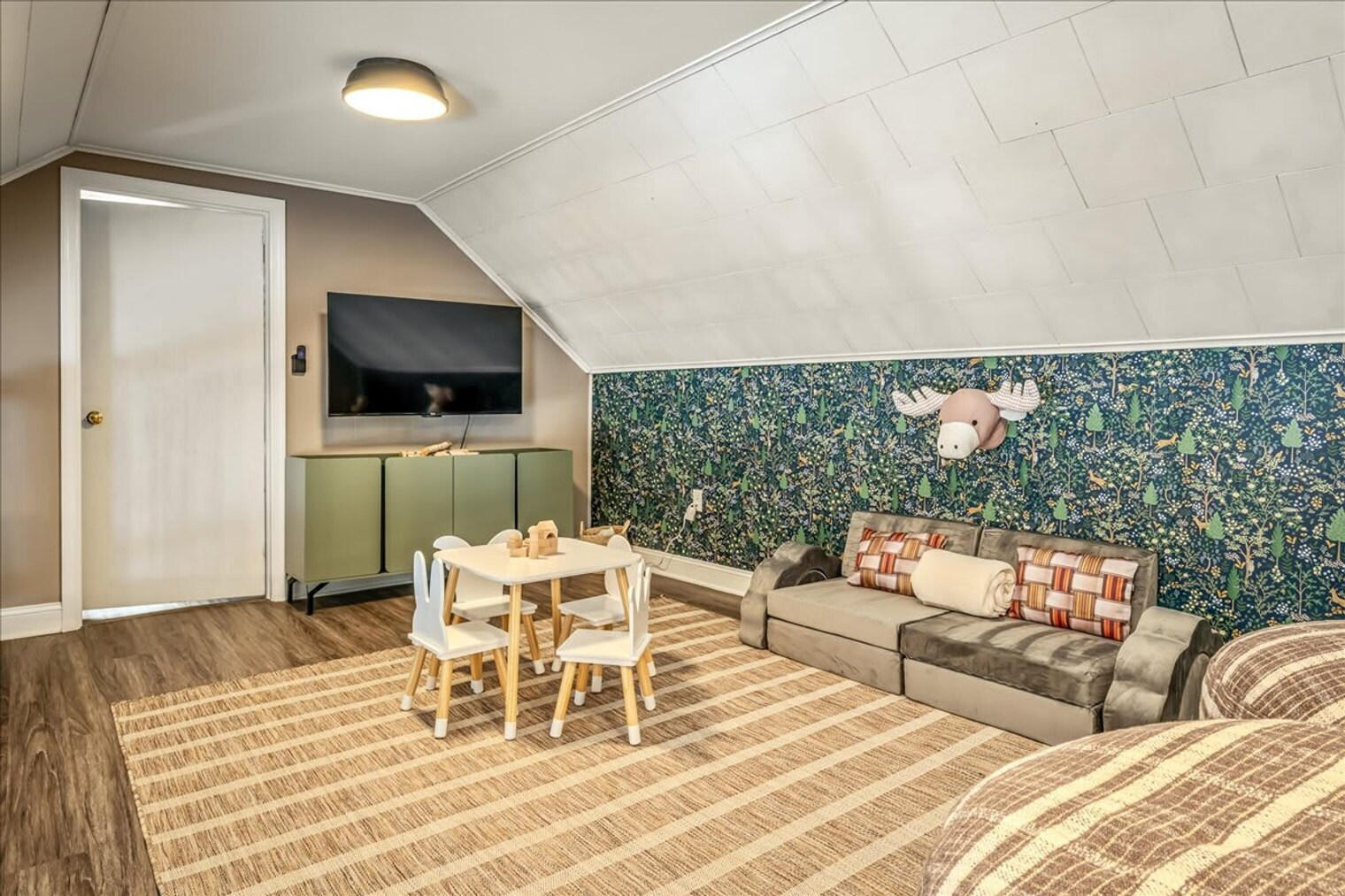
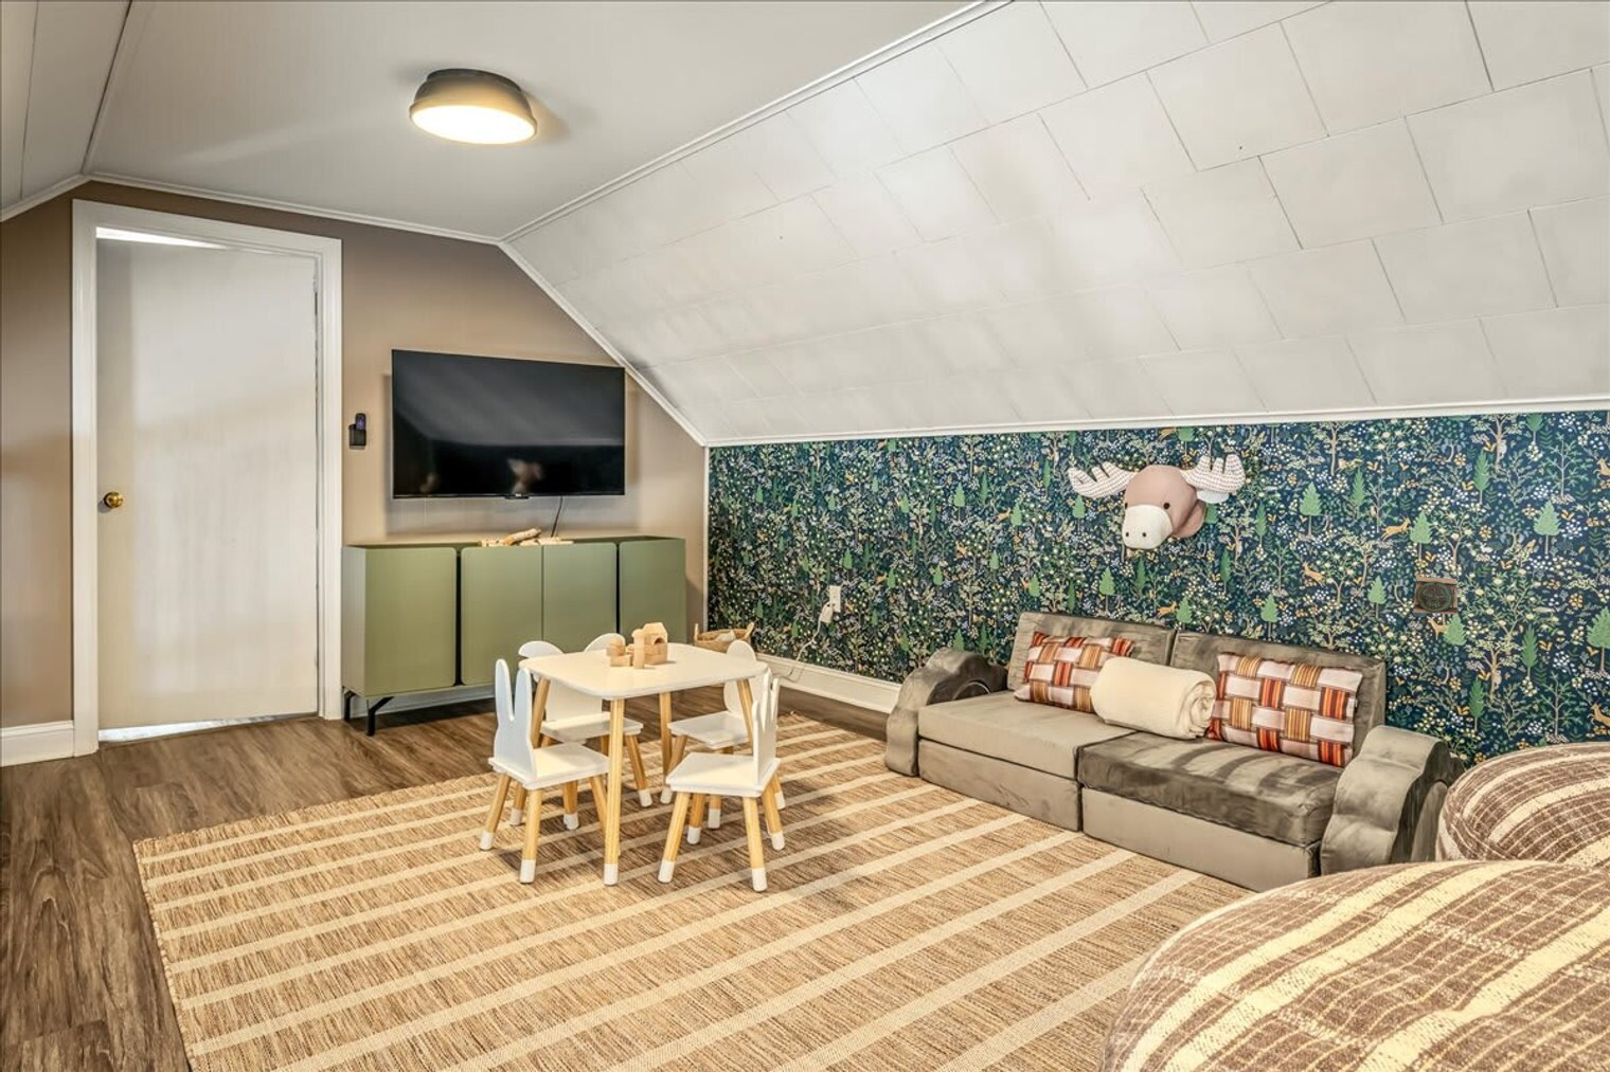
+ decorative medallion (1436, 596)
